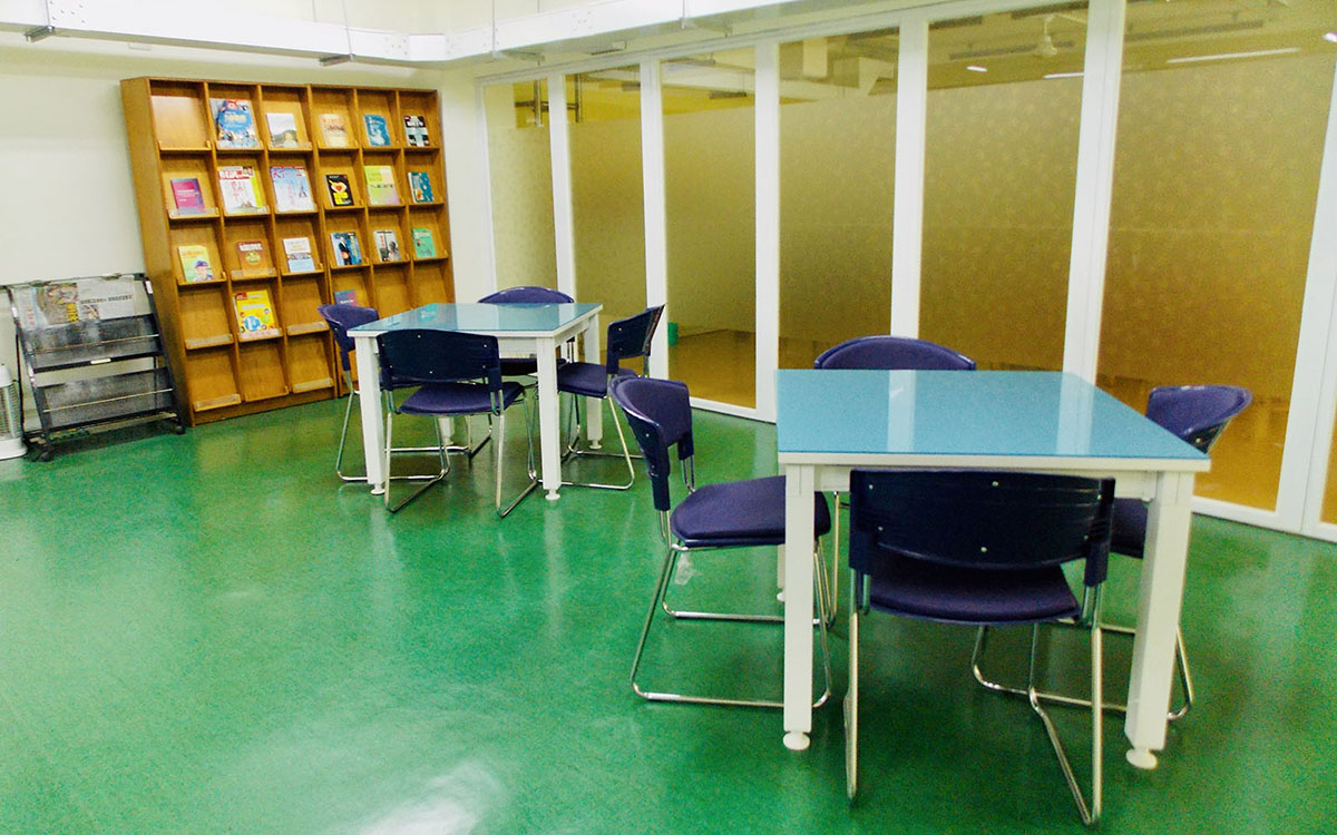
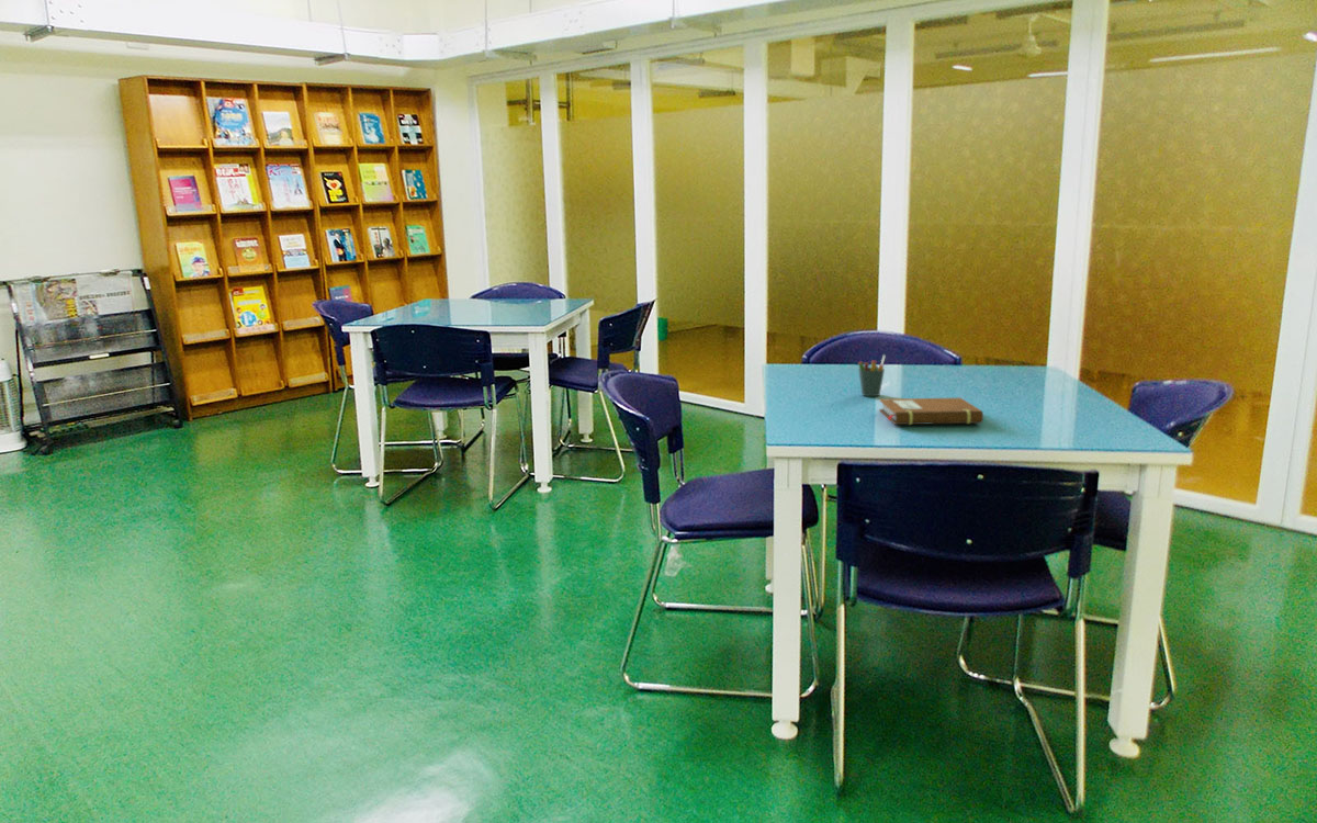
+ notebook (926, 410)
+ pen holder (871, 375)
